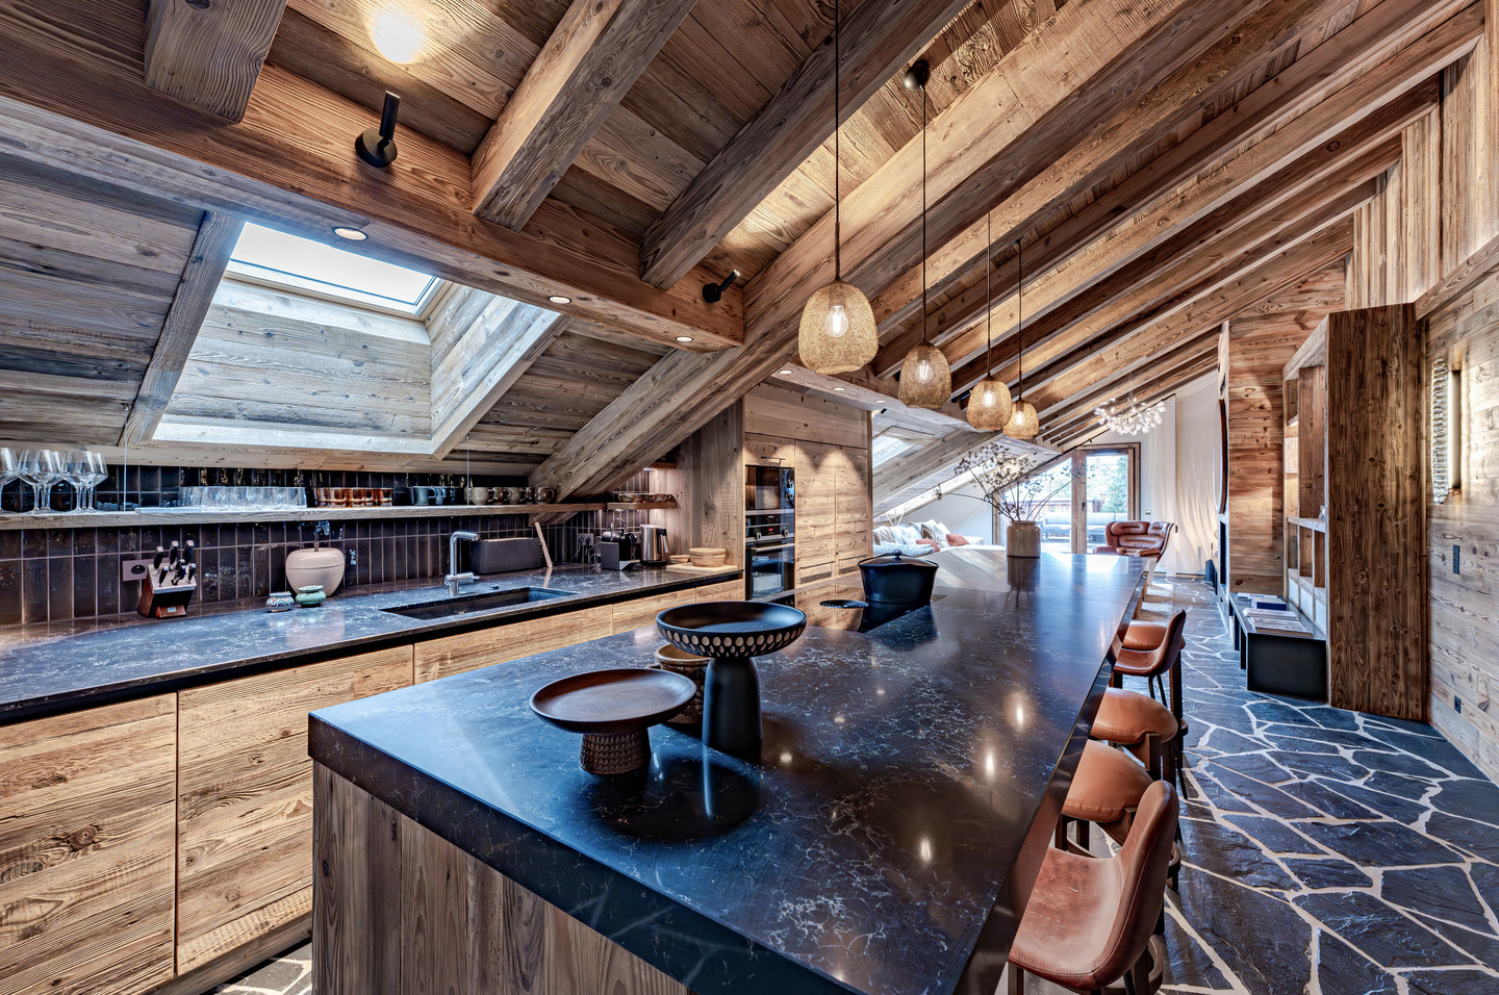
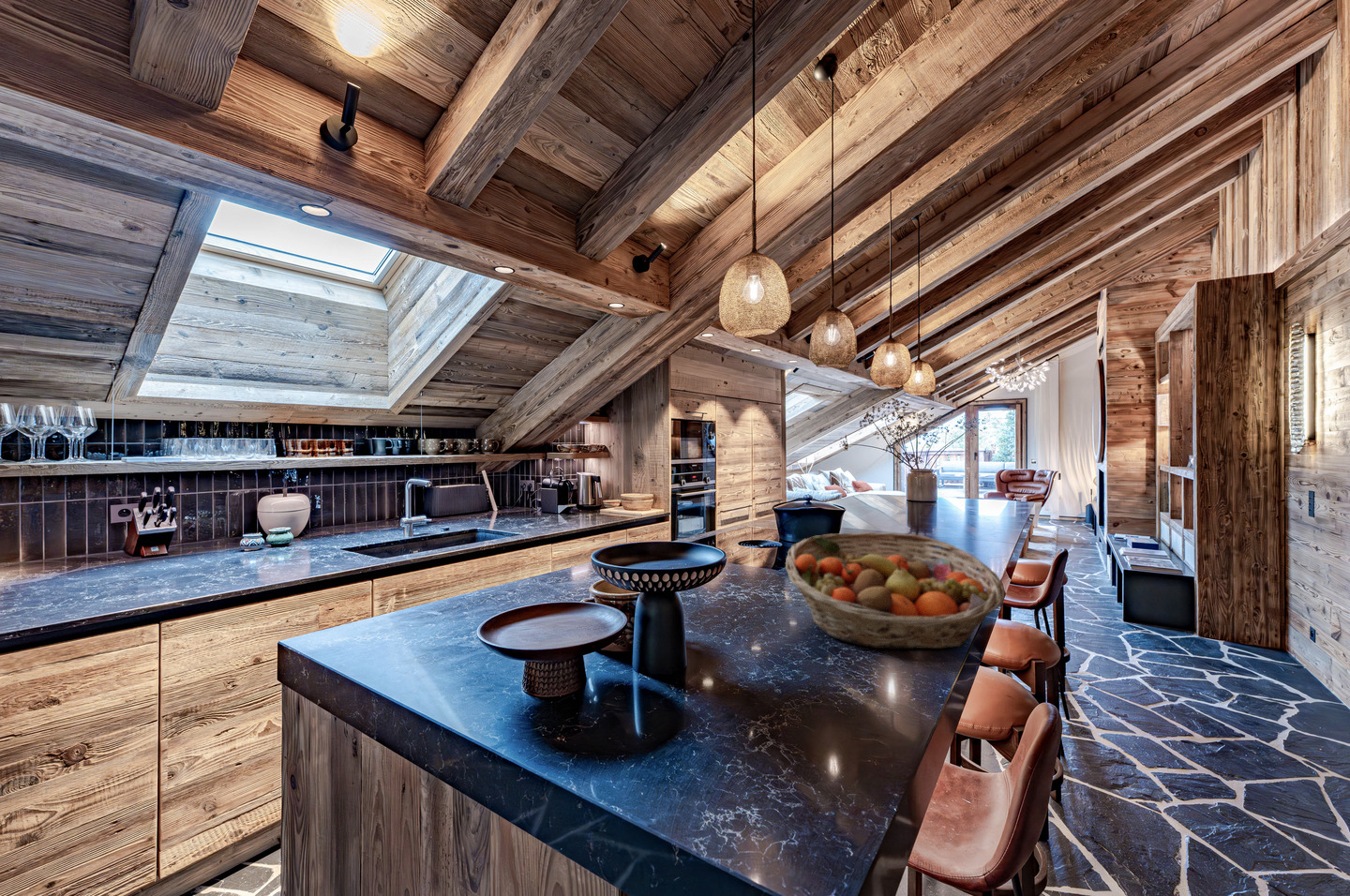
+ fruit basket (888, 585)
